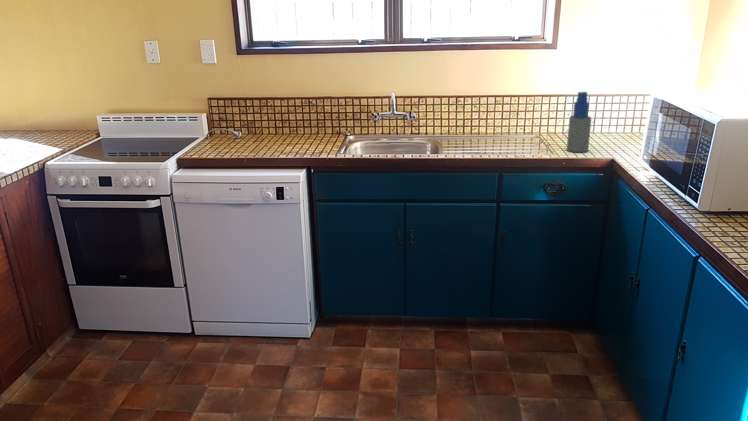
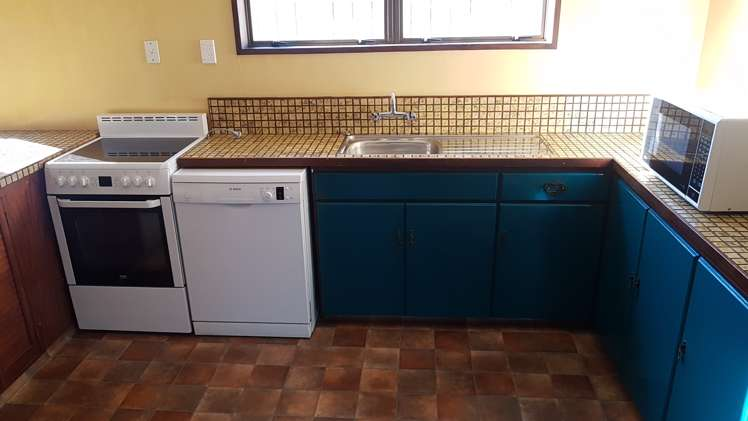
- spray bottle (580, 121)
